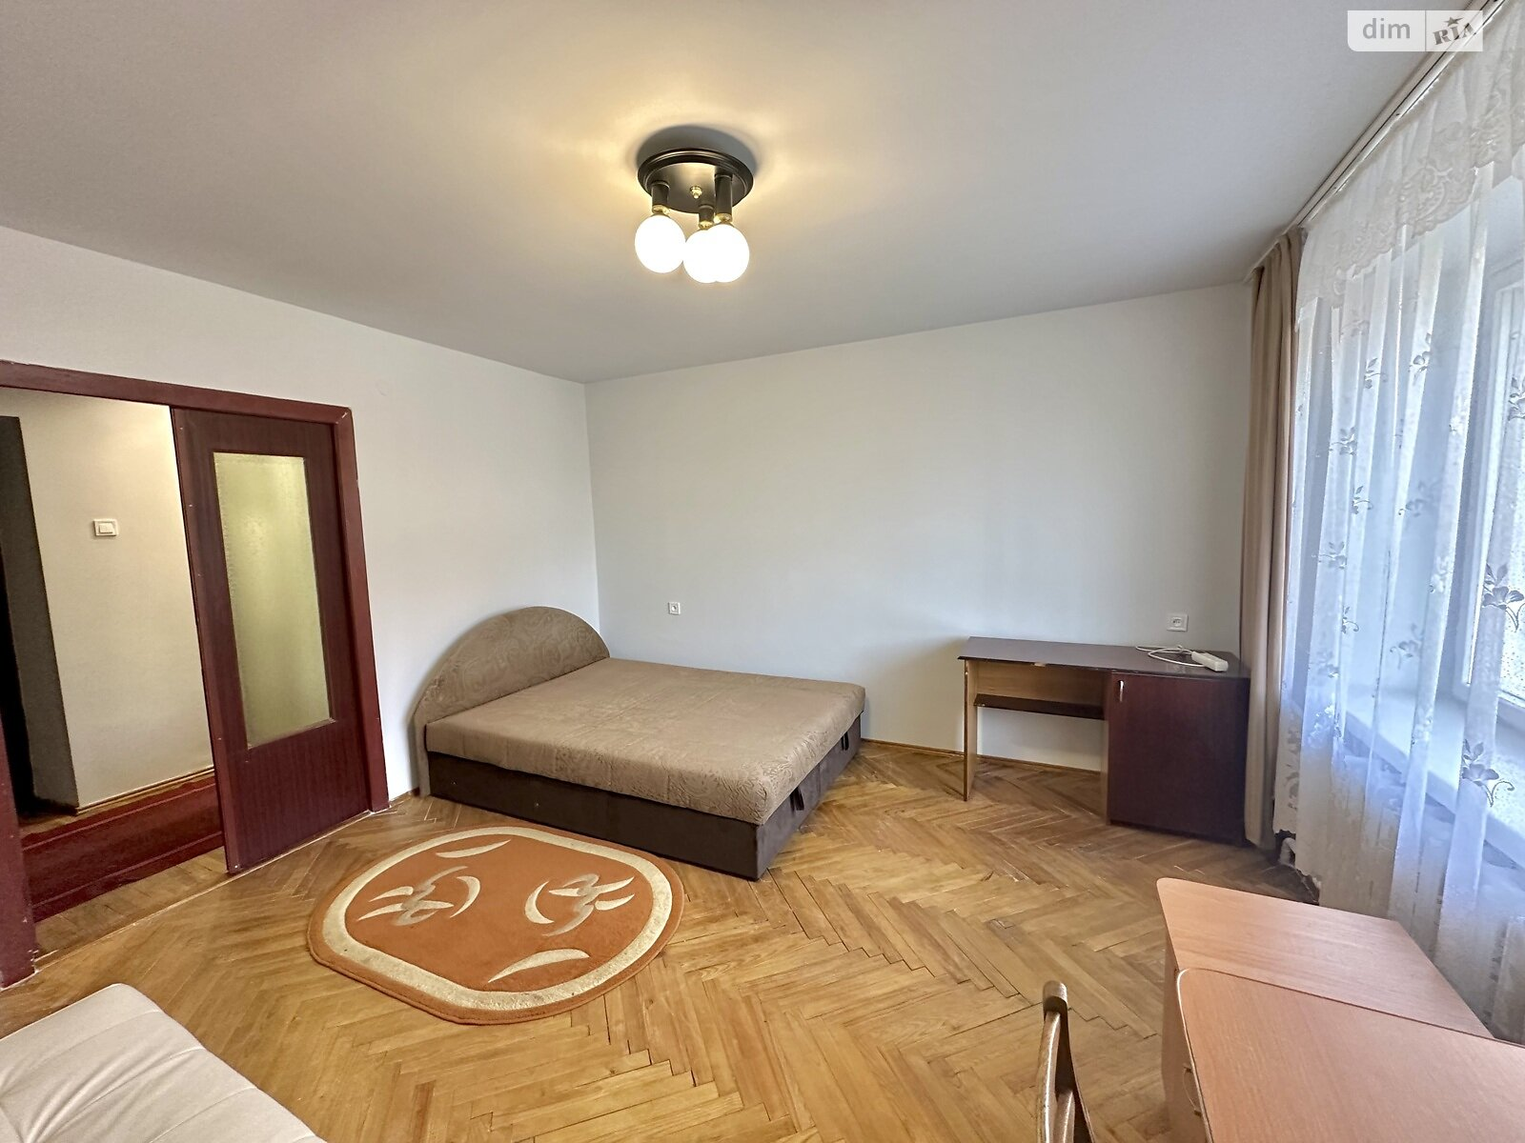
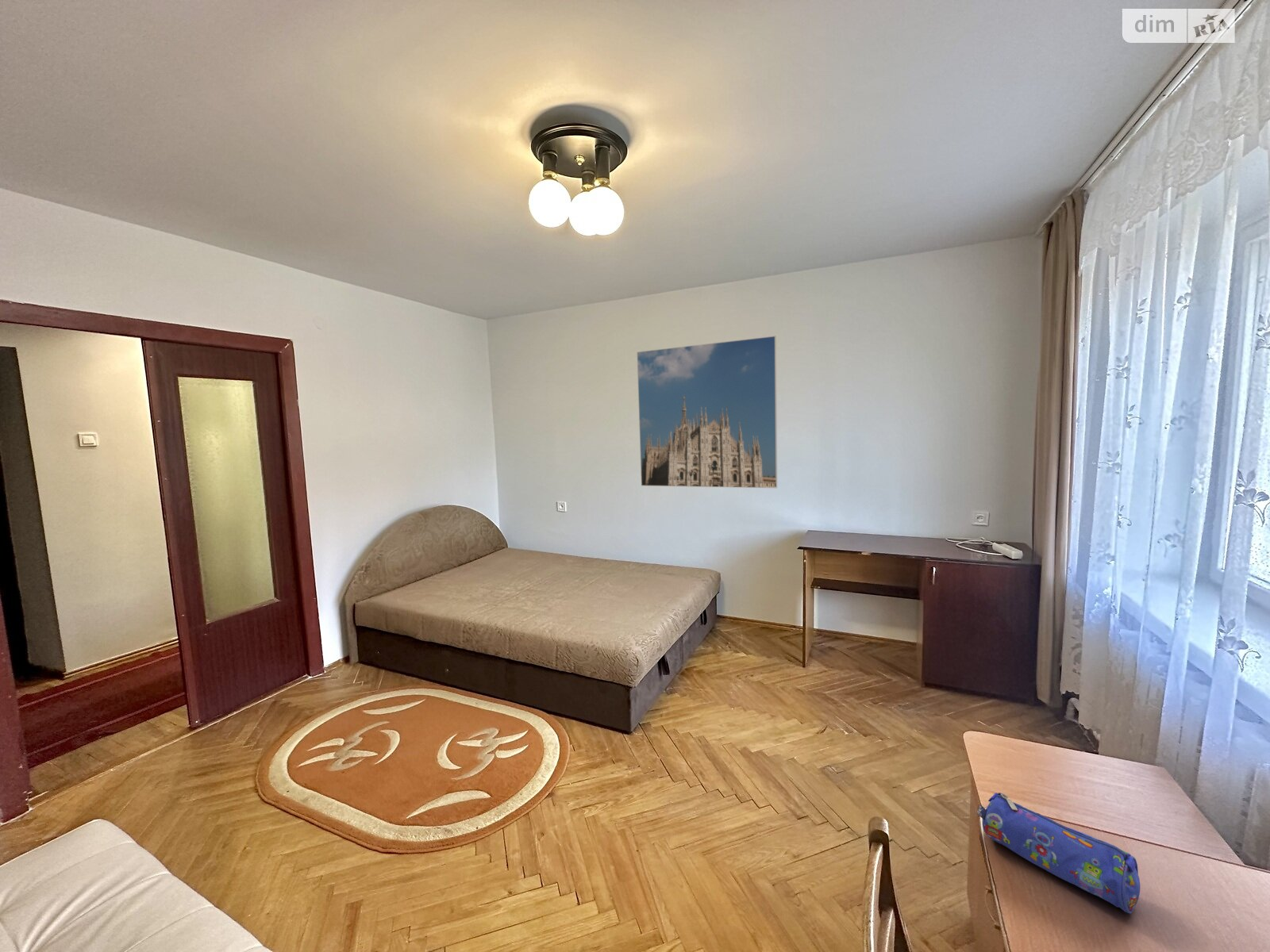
+ pencil case (1053, 843)
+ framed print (703, 416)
